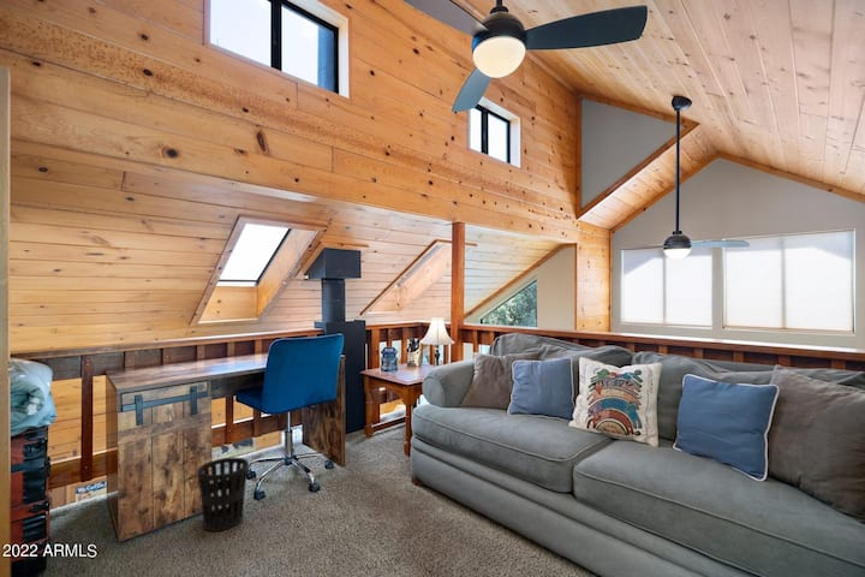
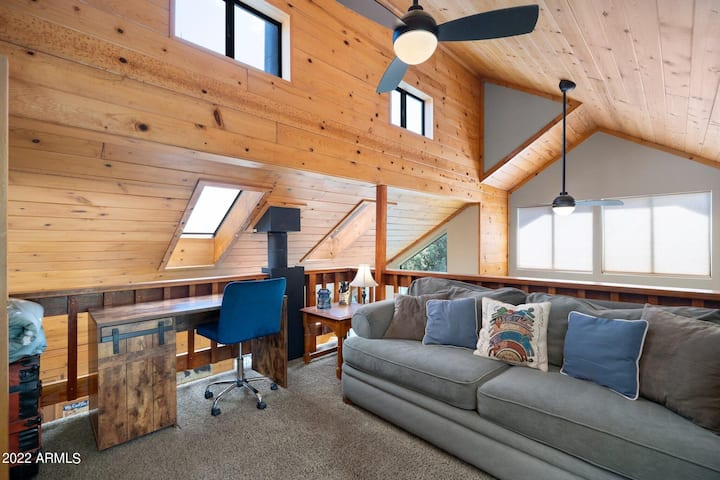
- wastebasket (223, 493)
